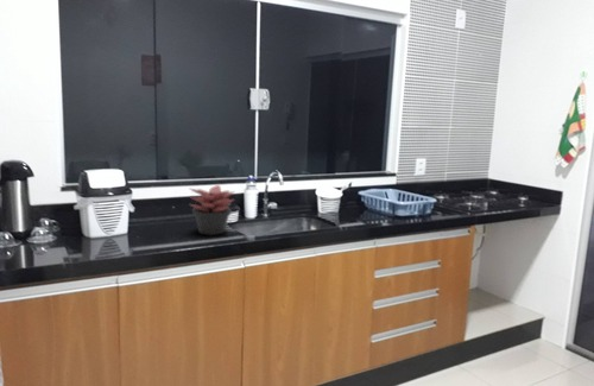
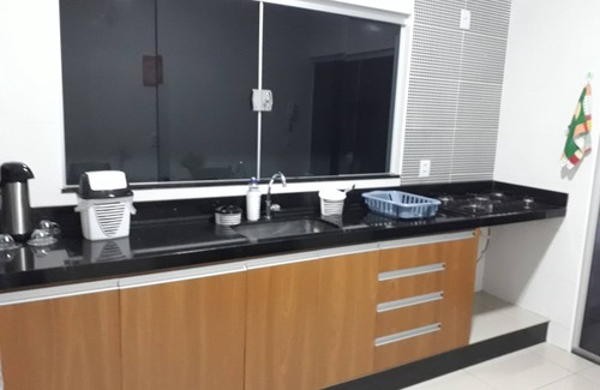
- succulent plant (211, 209)
